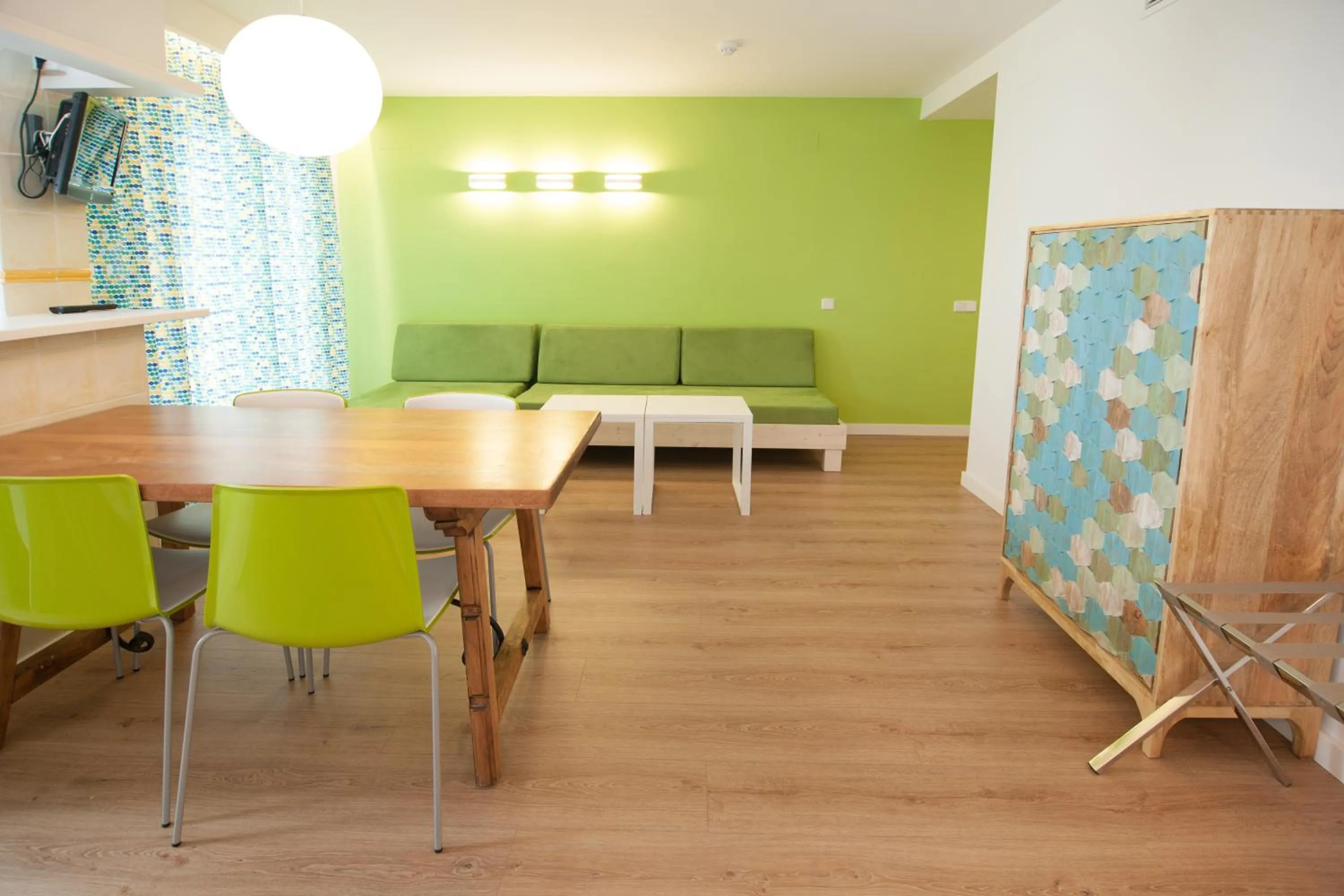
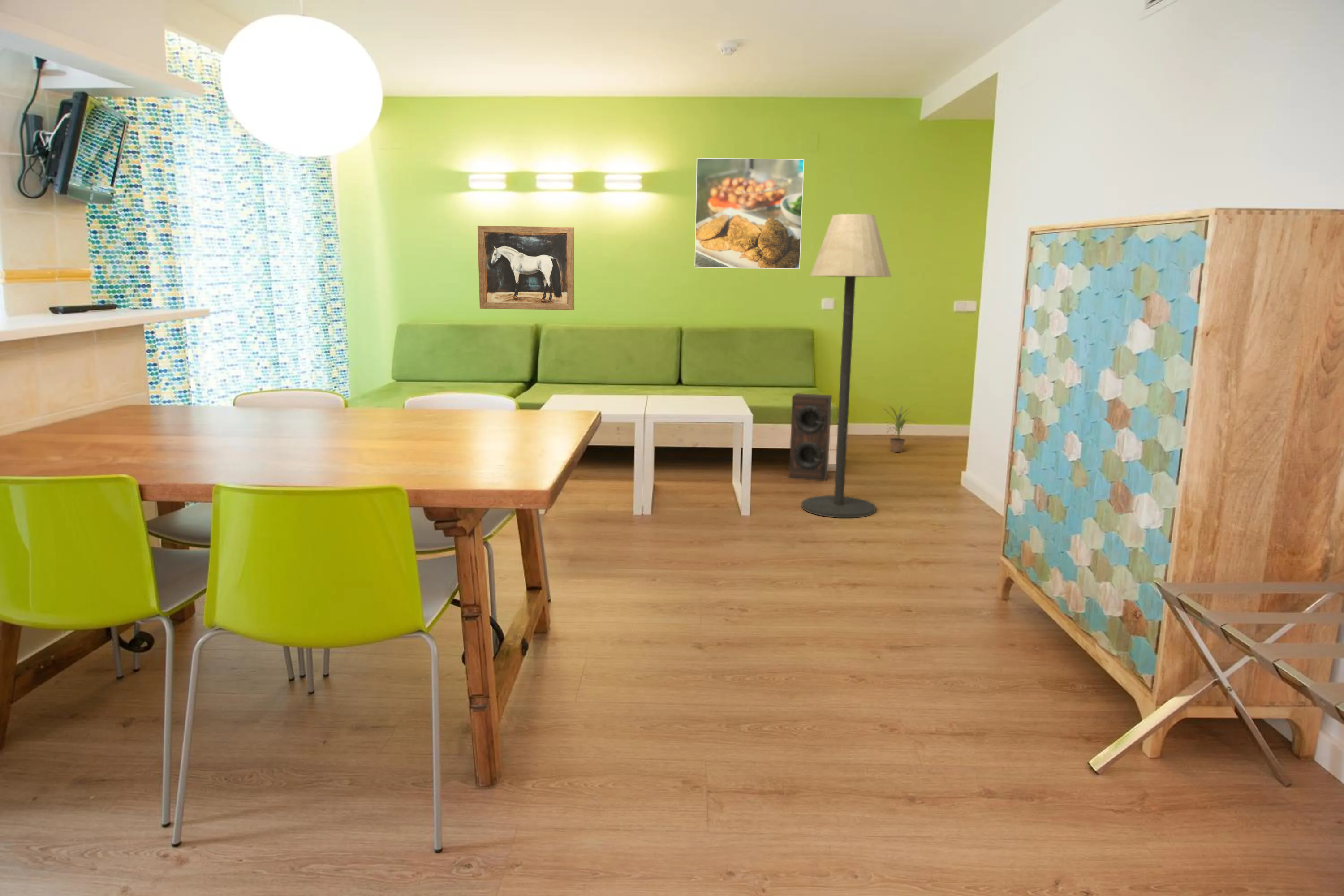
+ potted plant (896, 427)
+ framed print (749, 214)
+ speaker (809, 438)
+ floor lamp (845, 366)
+ wall art (526, 268)
